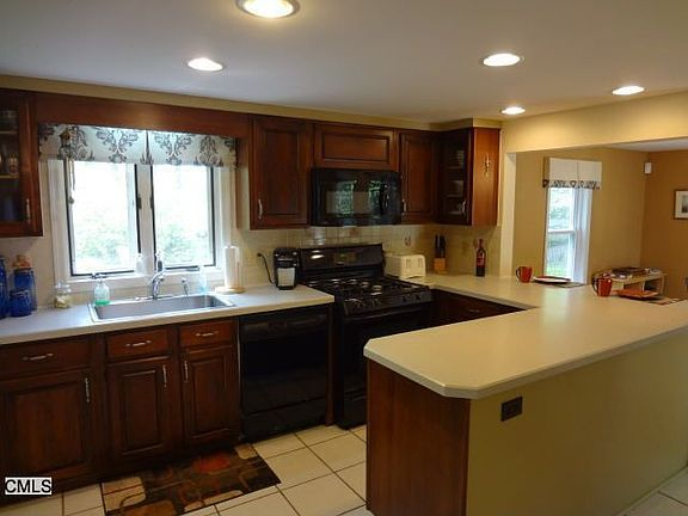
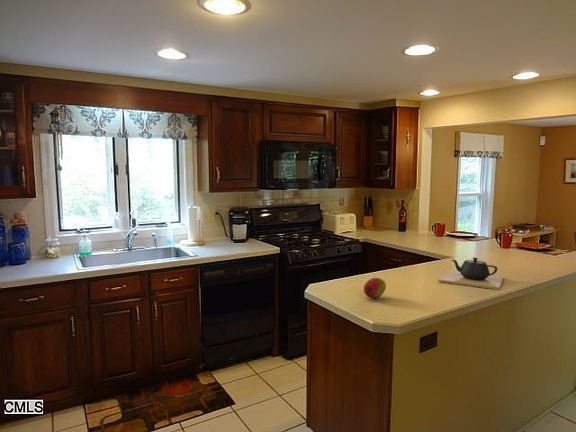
+ teapot (472, 268)
+ fruit (374, 288)
